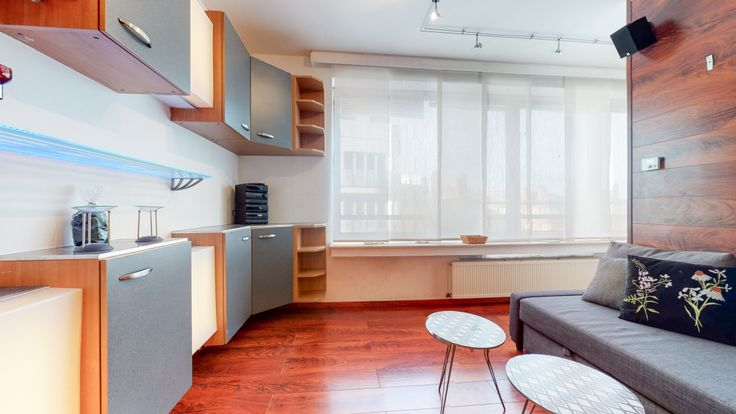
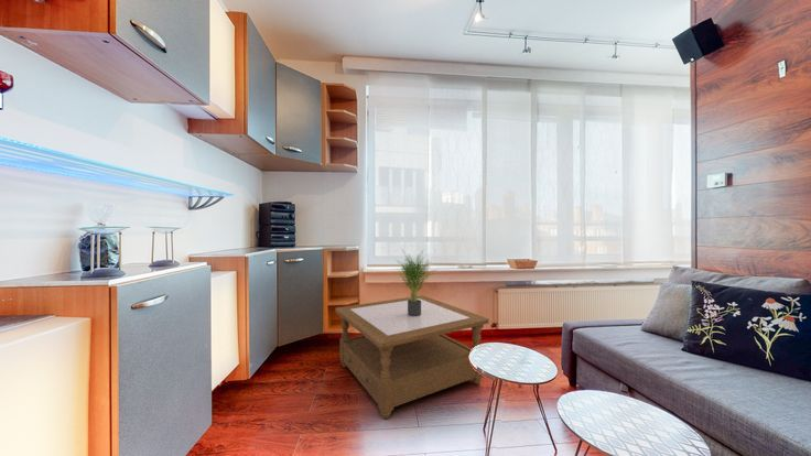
+ coffee table (407, 343)
+ potted plant (417, 280)
